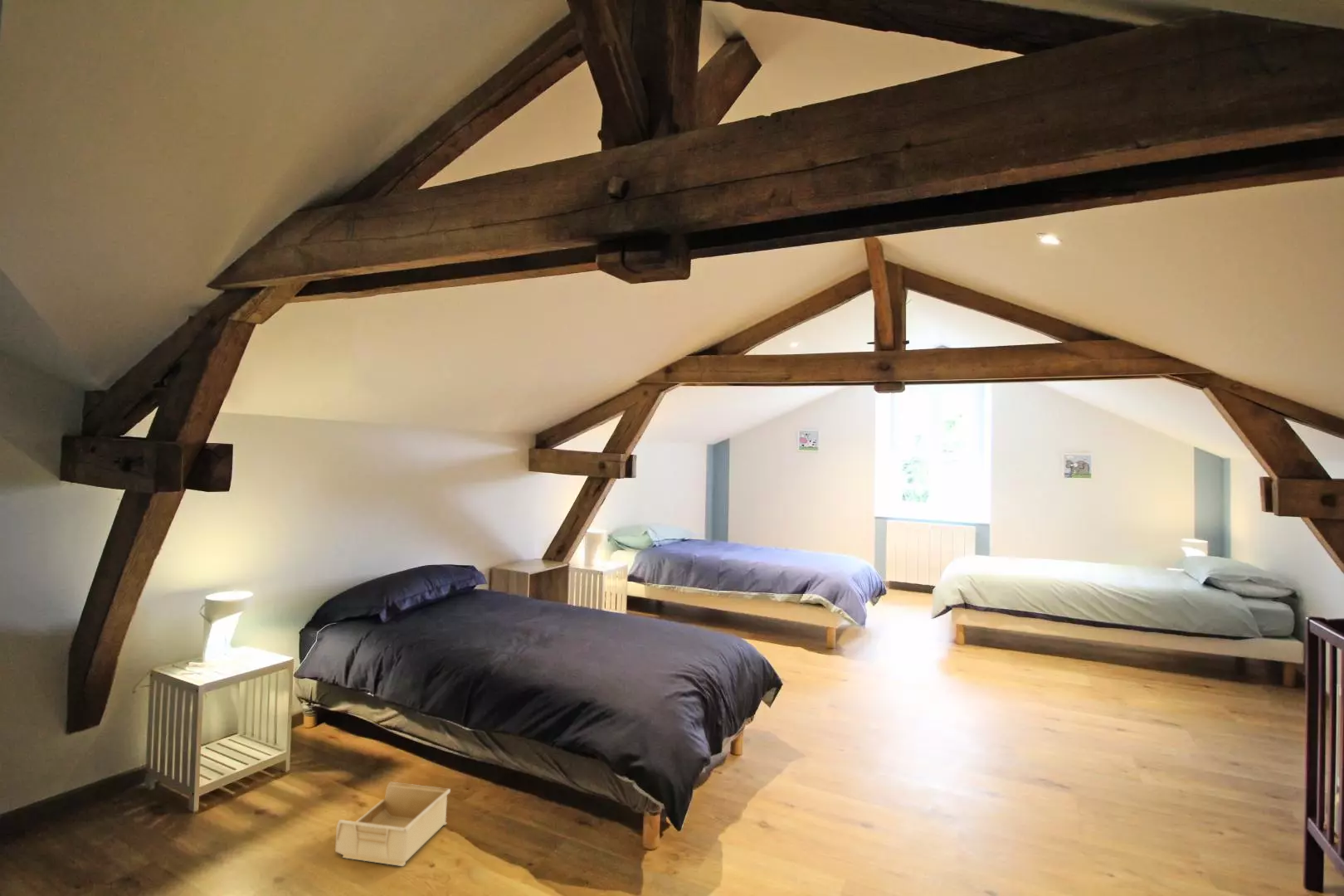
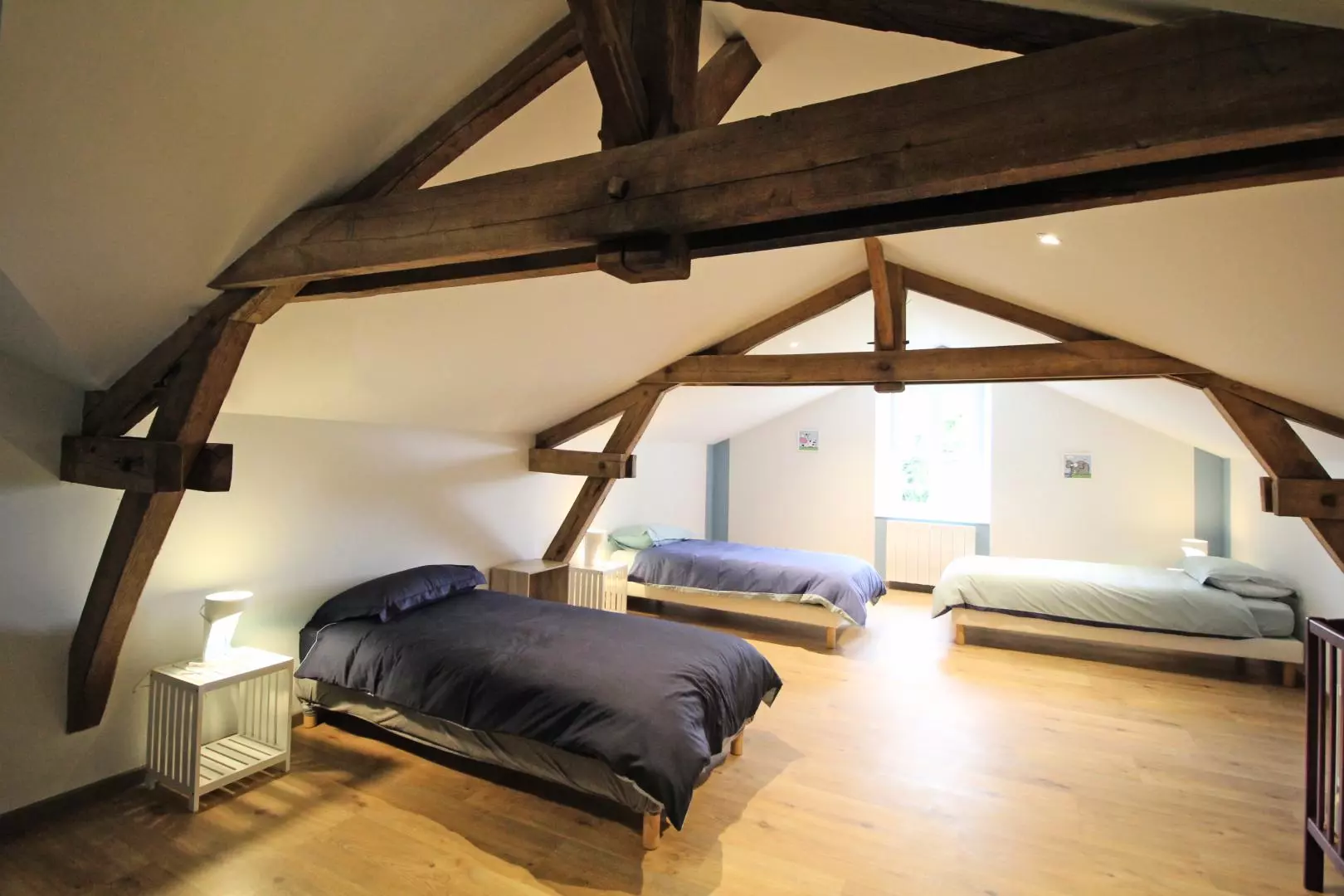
- storage bin (394, 821)
